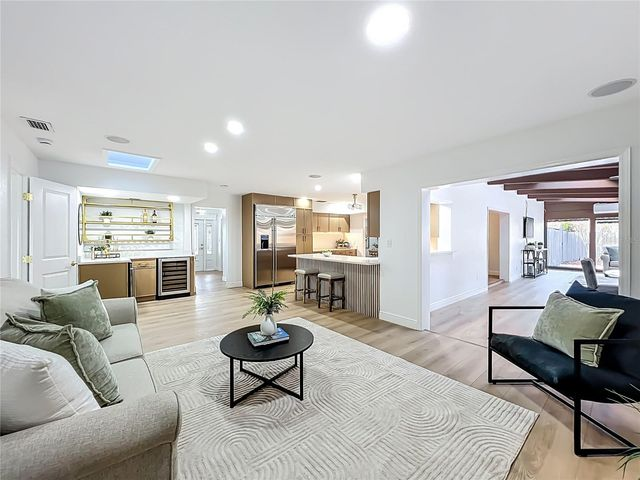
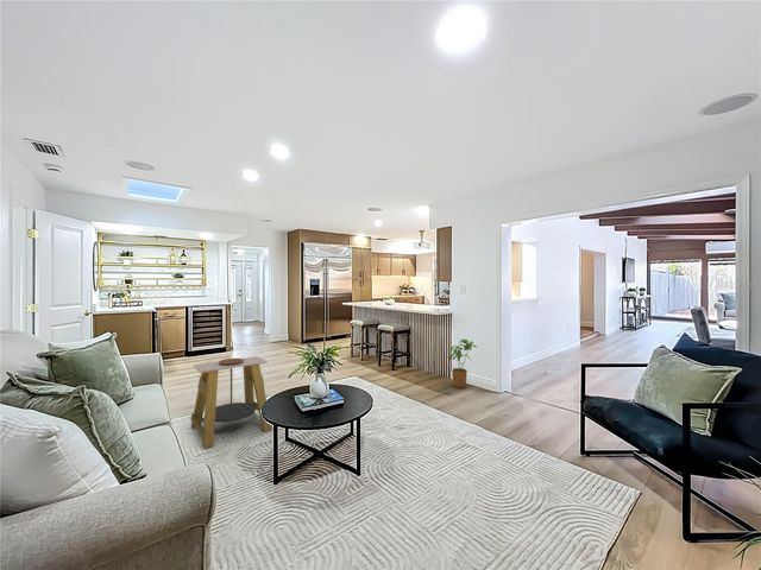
+ house plant (460, 363)
+ side table (231, 394)
